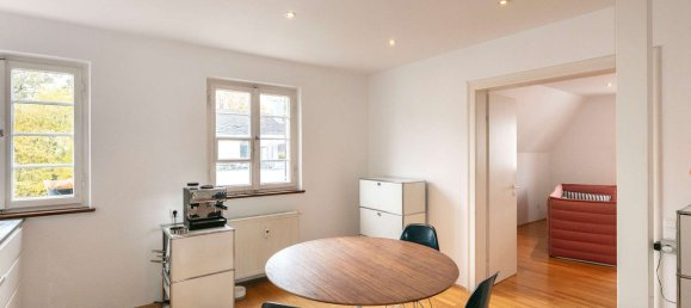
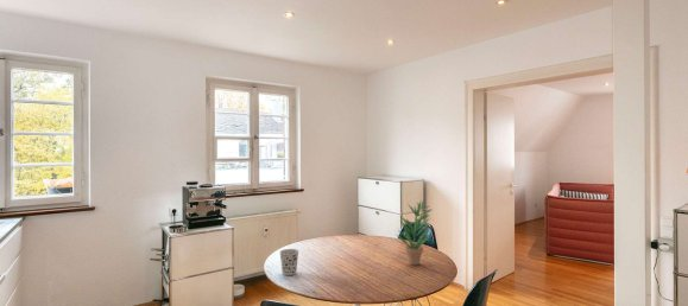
+ cup (289, 262)
+ potted plant (415, 230)
